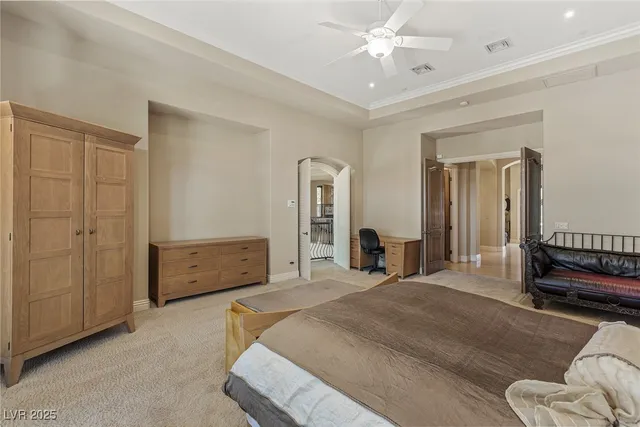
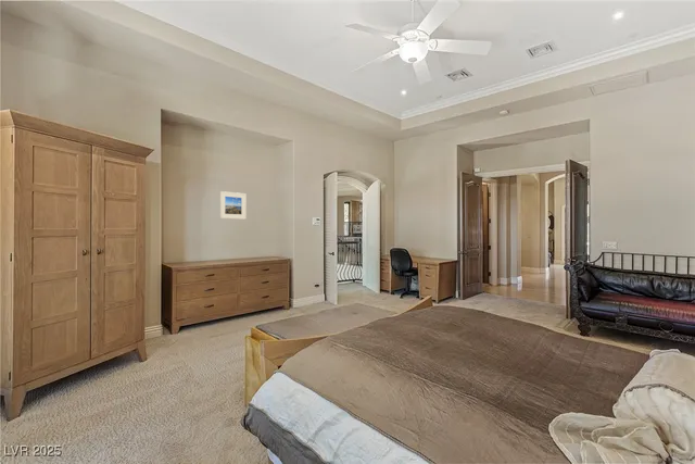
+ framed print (232, 205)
